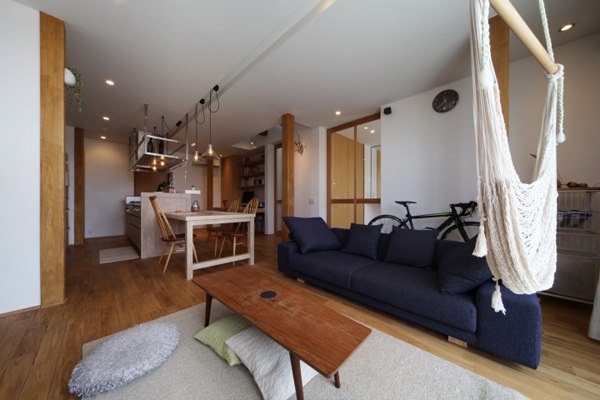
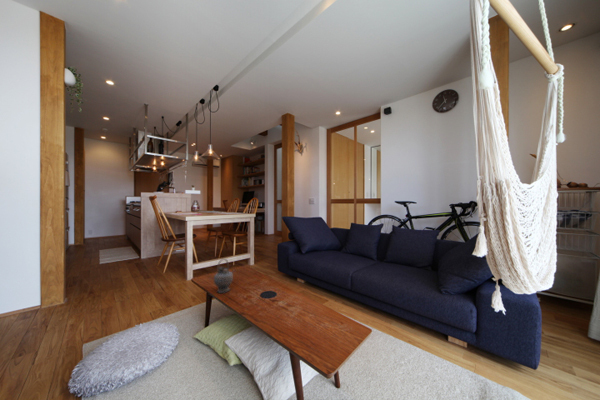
+ teapot (225, 274)
